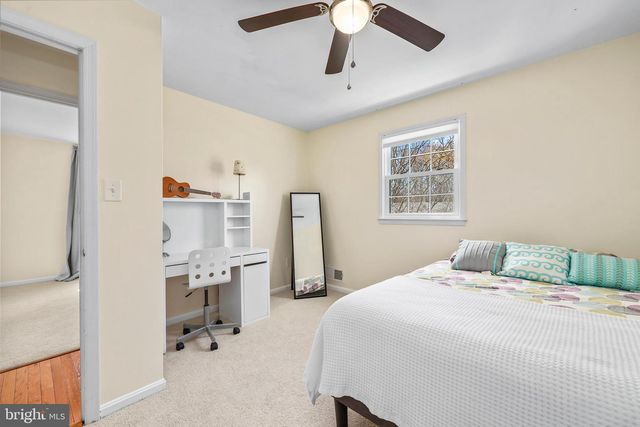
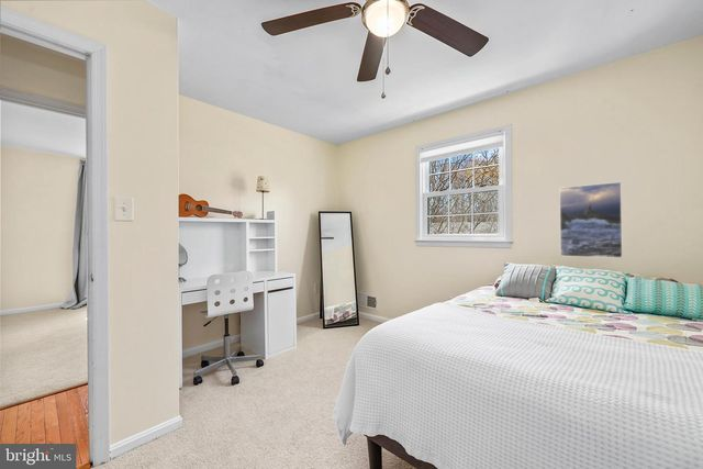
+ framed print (589, 221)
